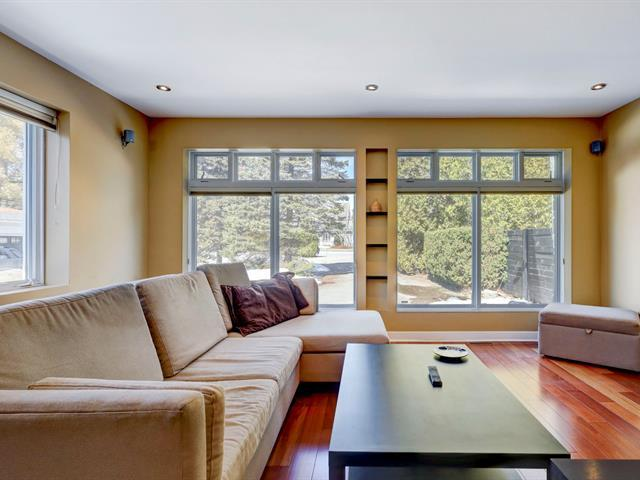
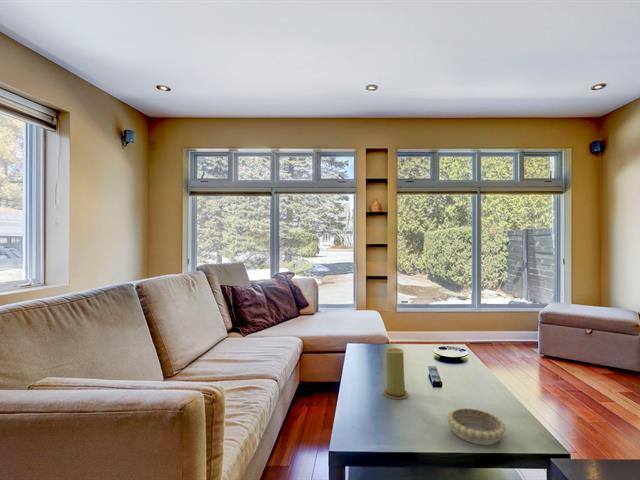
+ candle (395, 371)
+ decorative bowl (475, 423)
